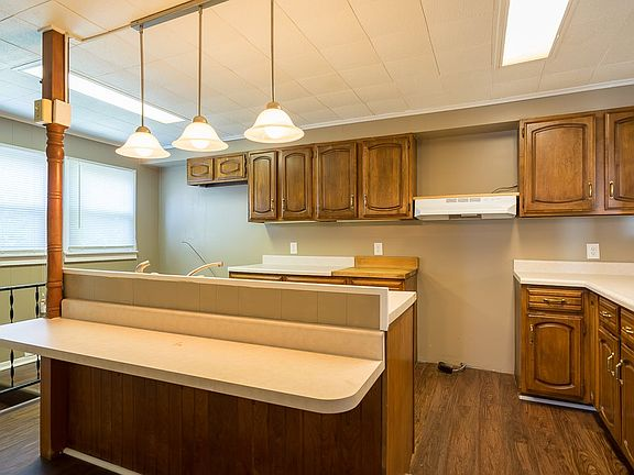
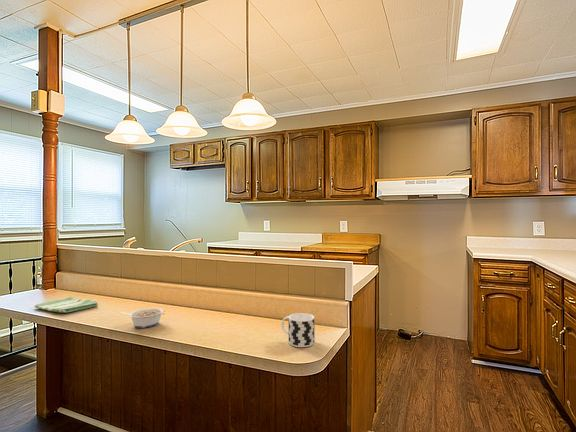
+ legume (145, 317)
+ dish towel (67, 304)
+ cup (297, 328)
